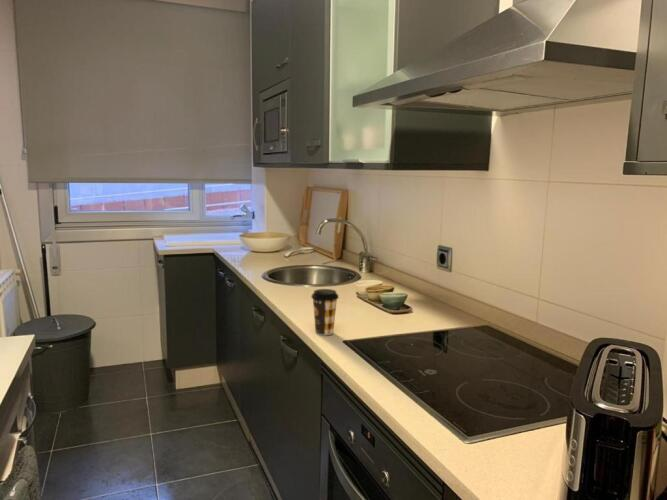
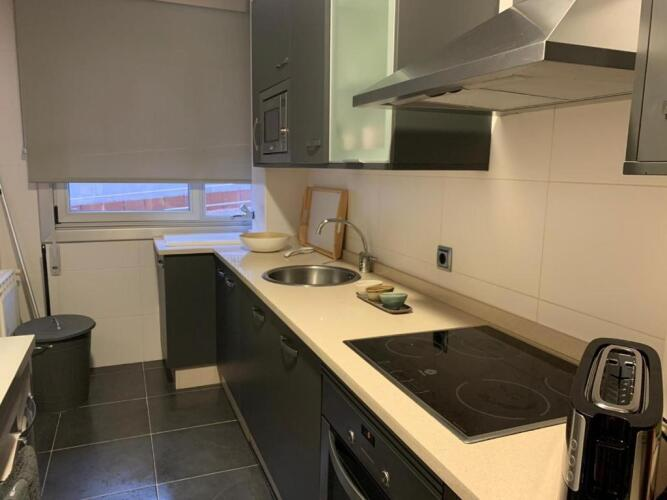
- coffee cup (324, 312)
